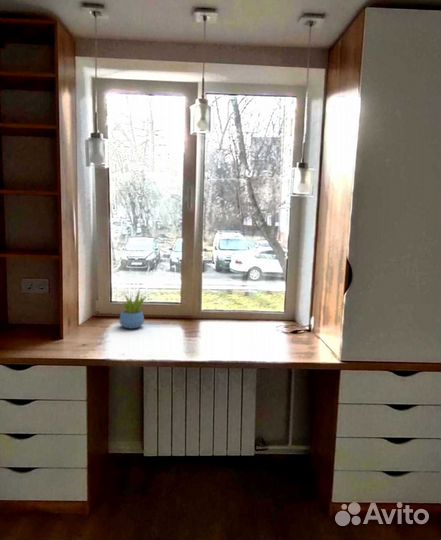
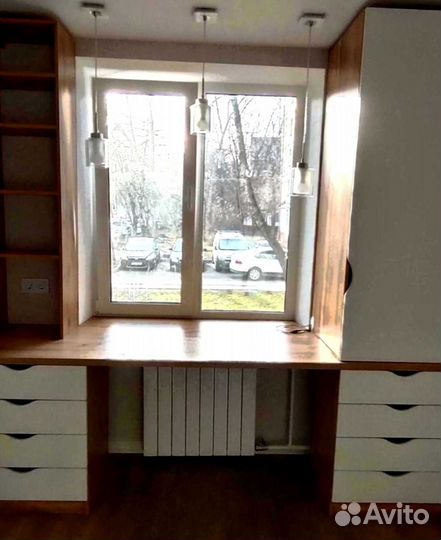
- succulent plant (132, 308)
